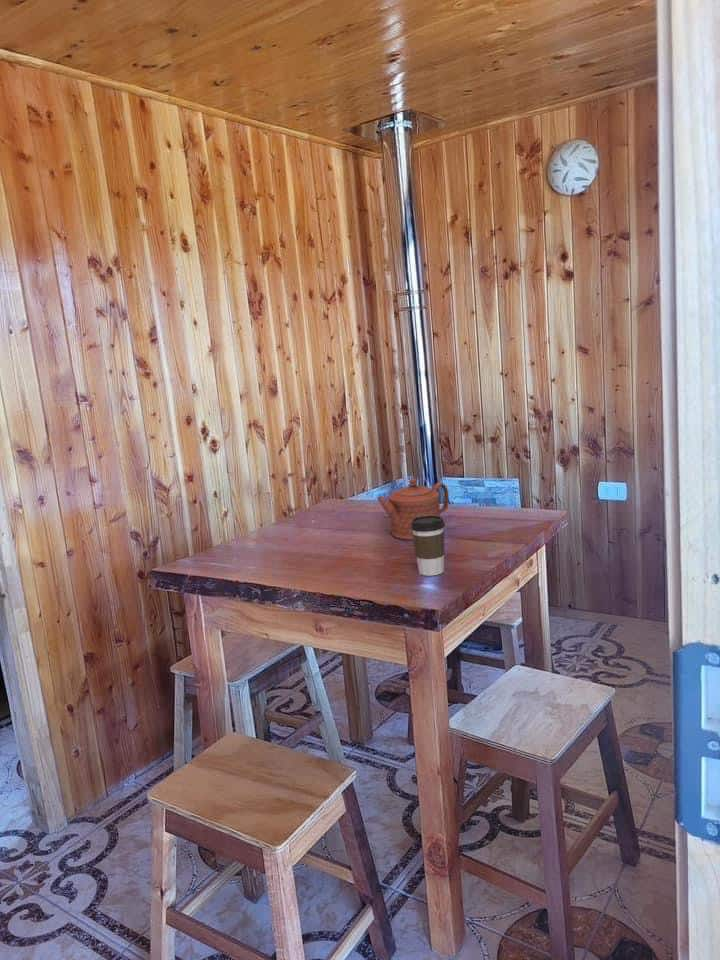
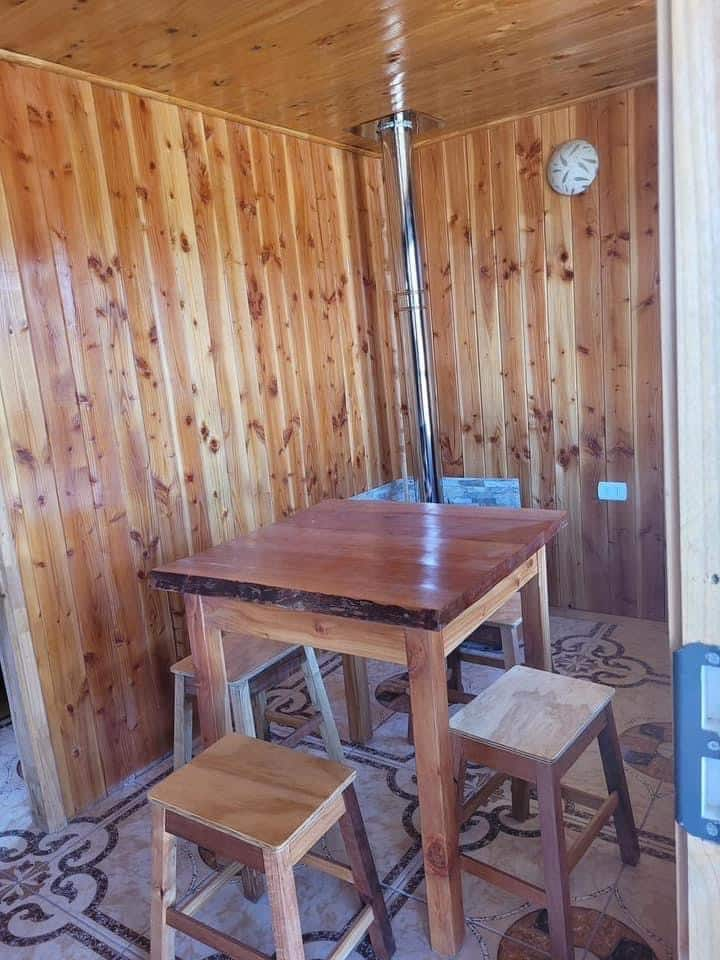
- teapot (414, 505)
- coffee cup (429, 545)
